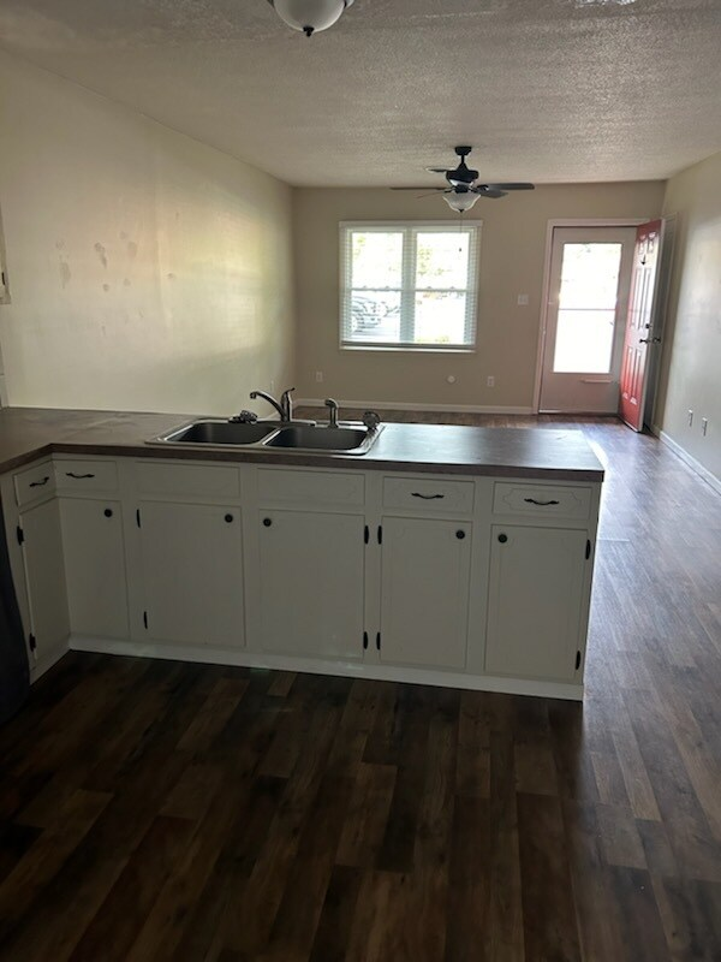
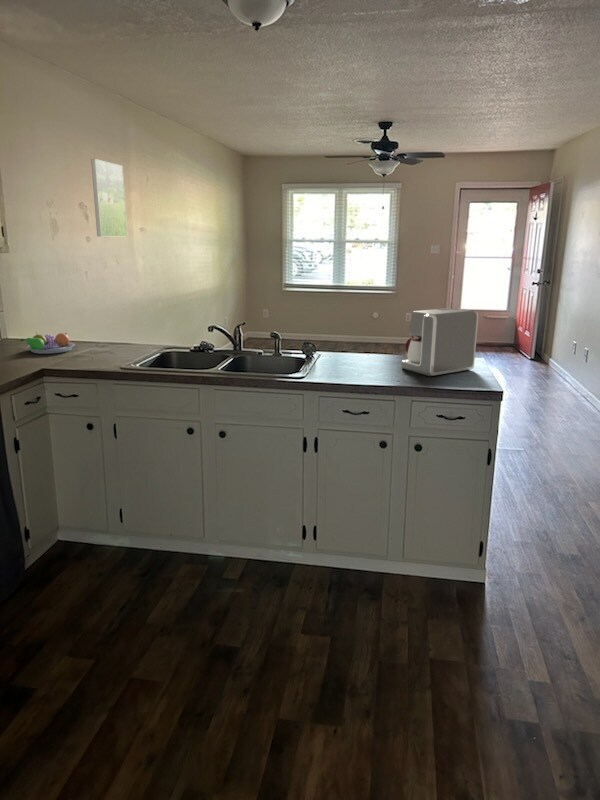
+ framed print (110, 200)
+ coffee maker (439, 340)
+ fruit bowl (48, 341)
